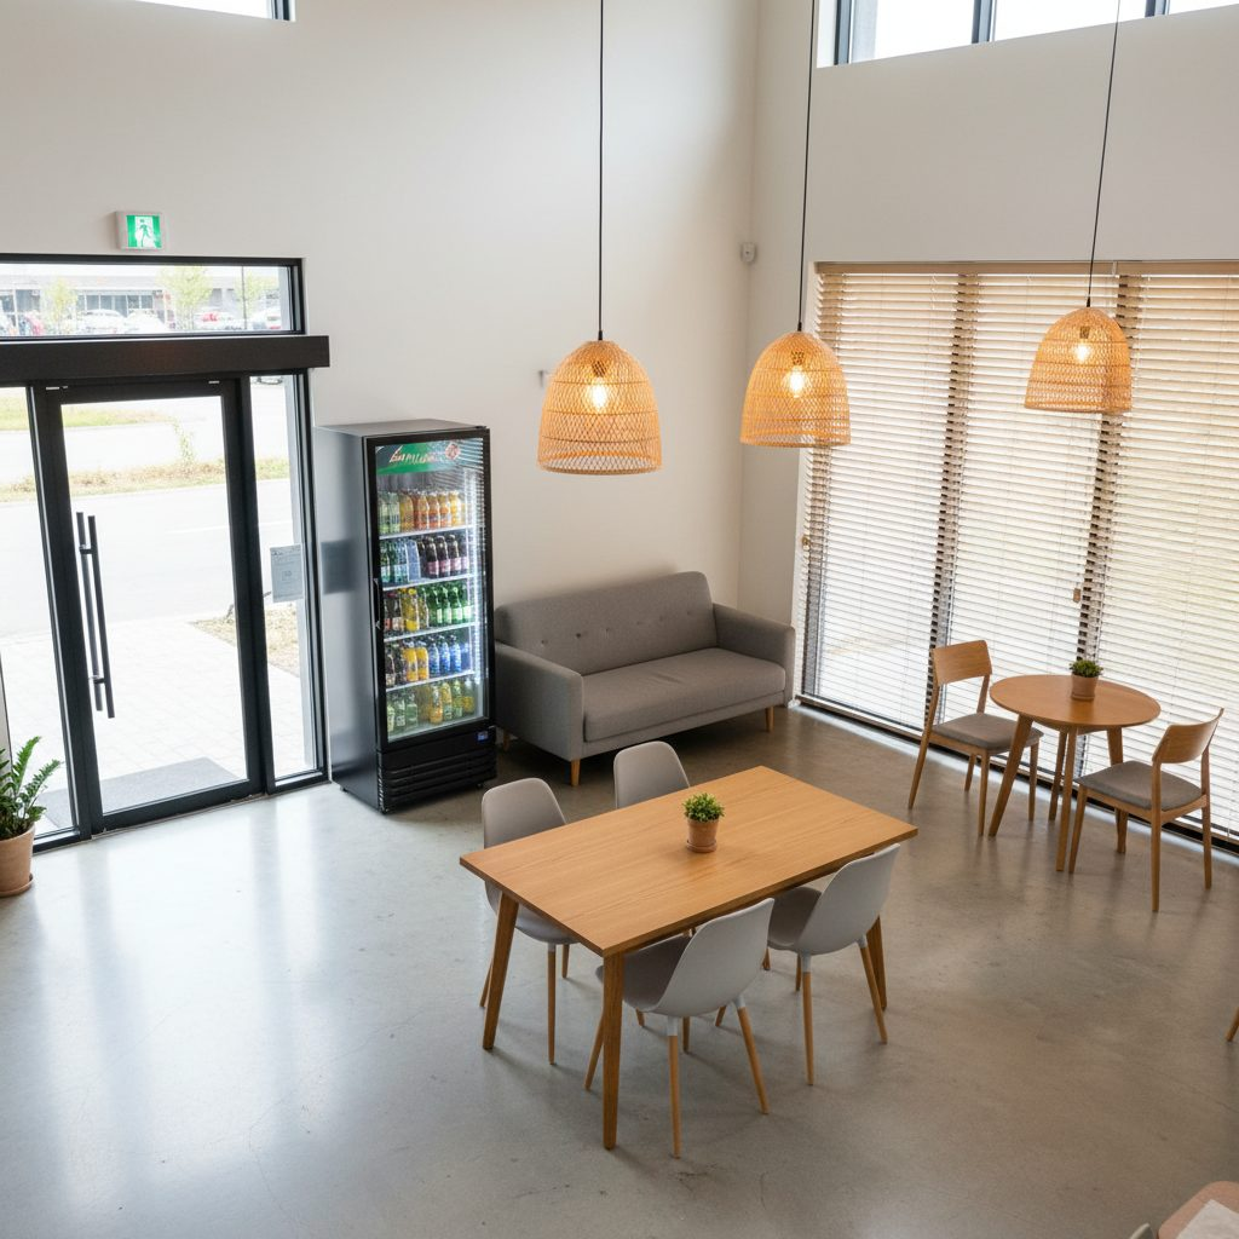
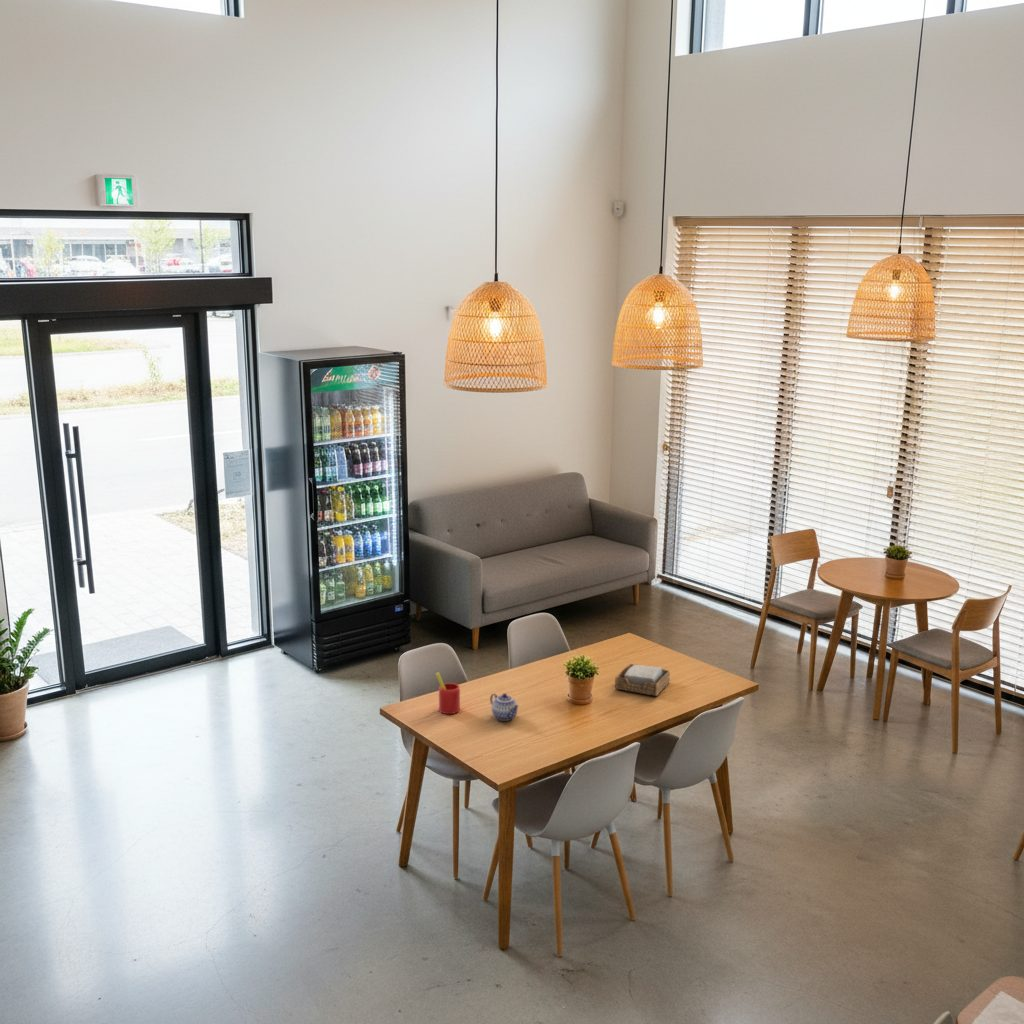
+ straw (447, 690)
+ napkin holder (642, 677)
+ teapot (504, 705)
